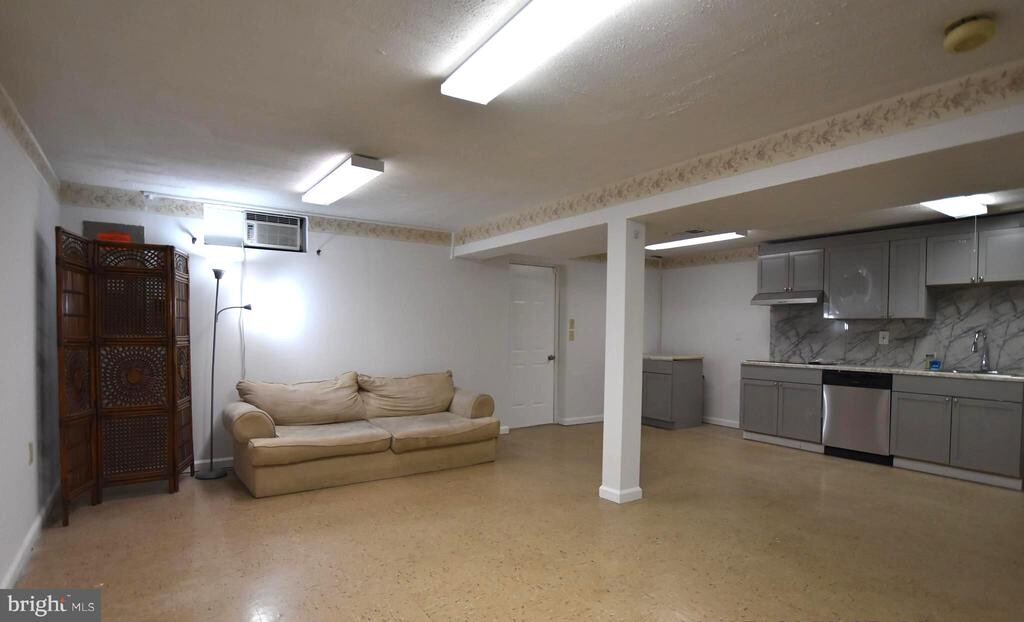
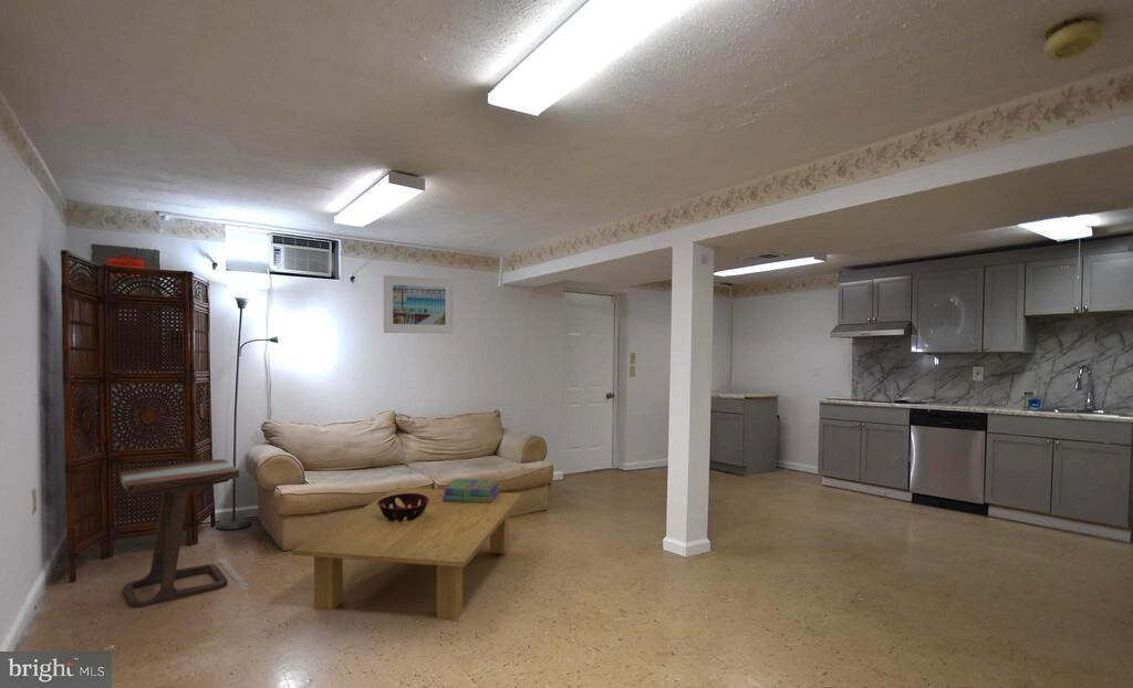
+ decorative bowl (403, 508)
+ side table (181, 528)
+ stack of books (471, 490)
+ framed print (419, 305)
+ coffee table (424, 546)
